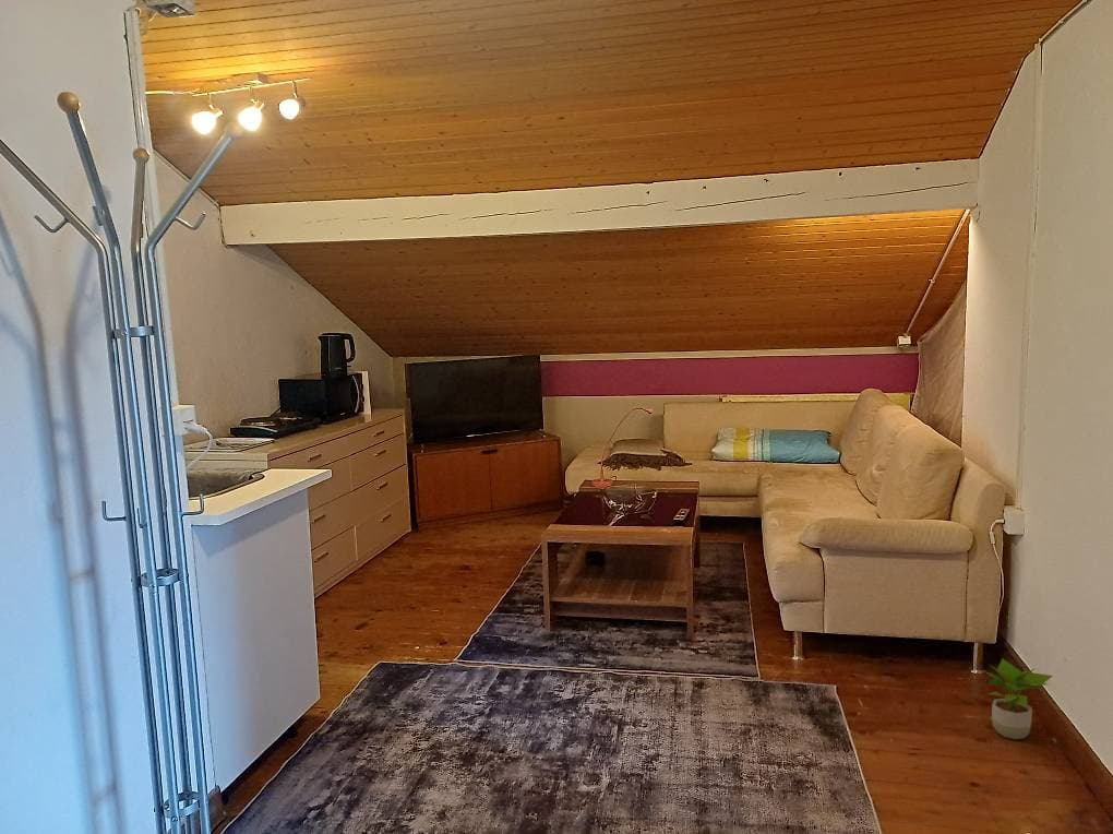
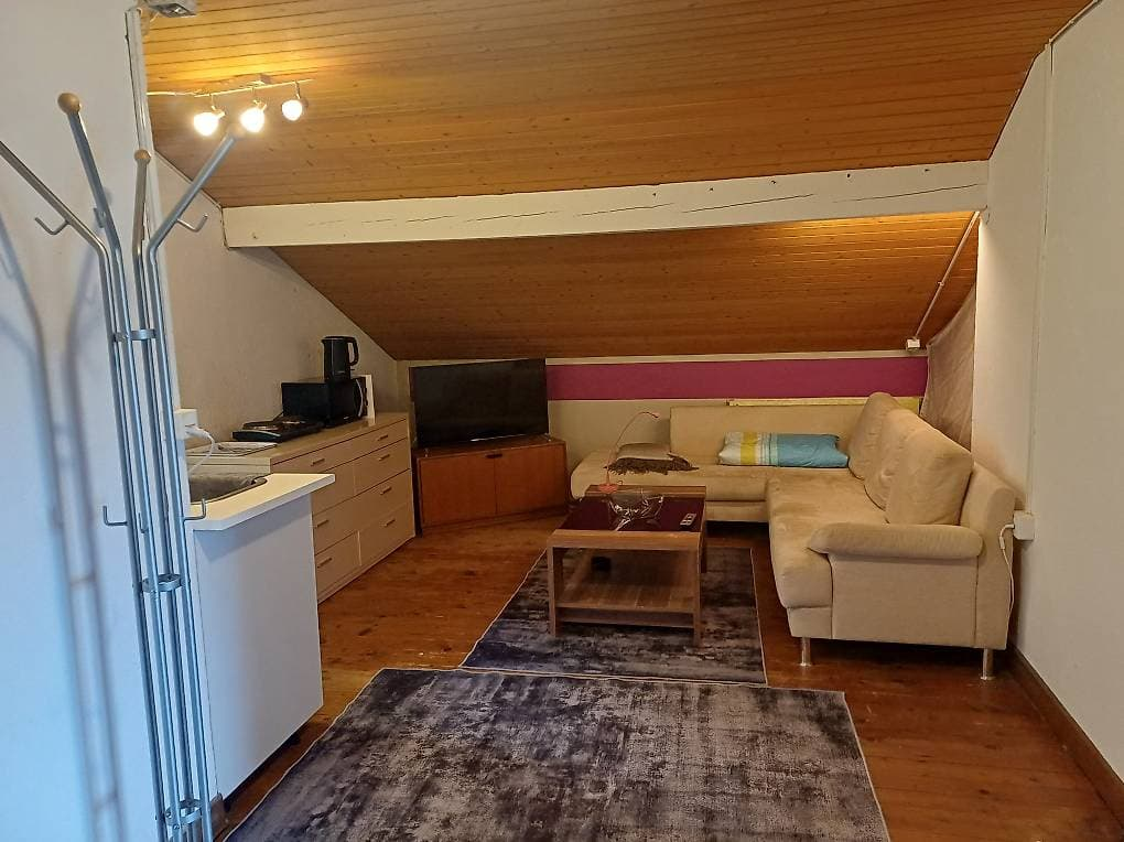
- potted plant (1019, 698)
